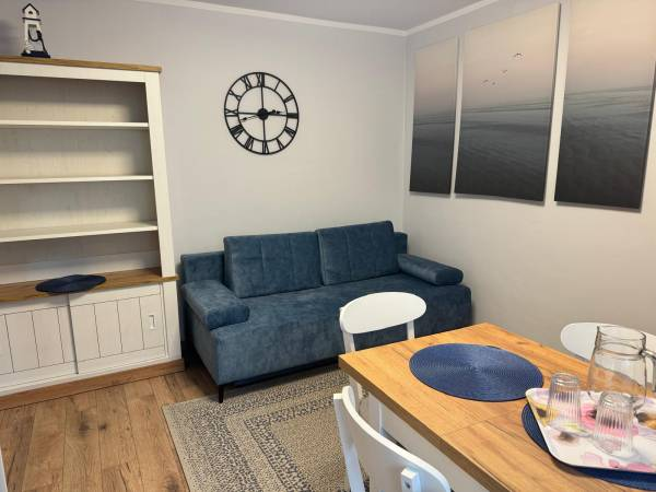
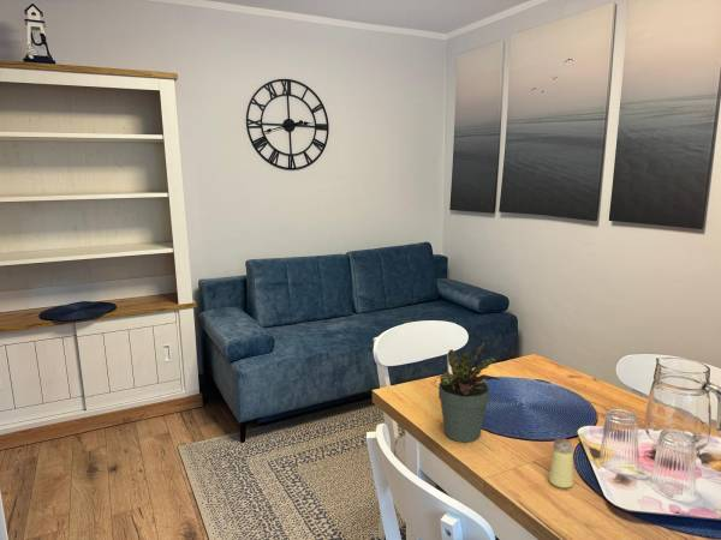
+ potted plant (470, 390)
+ saltshaker (561, 461)
